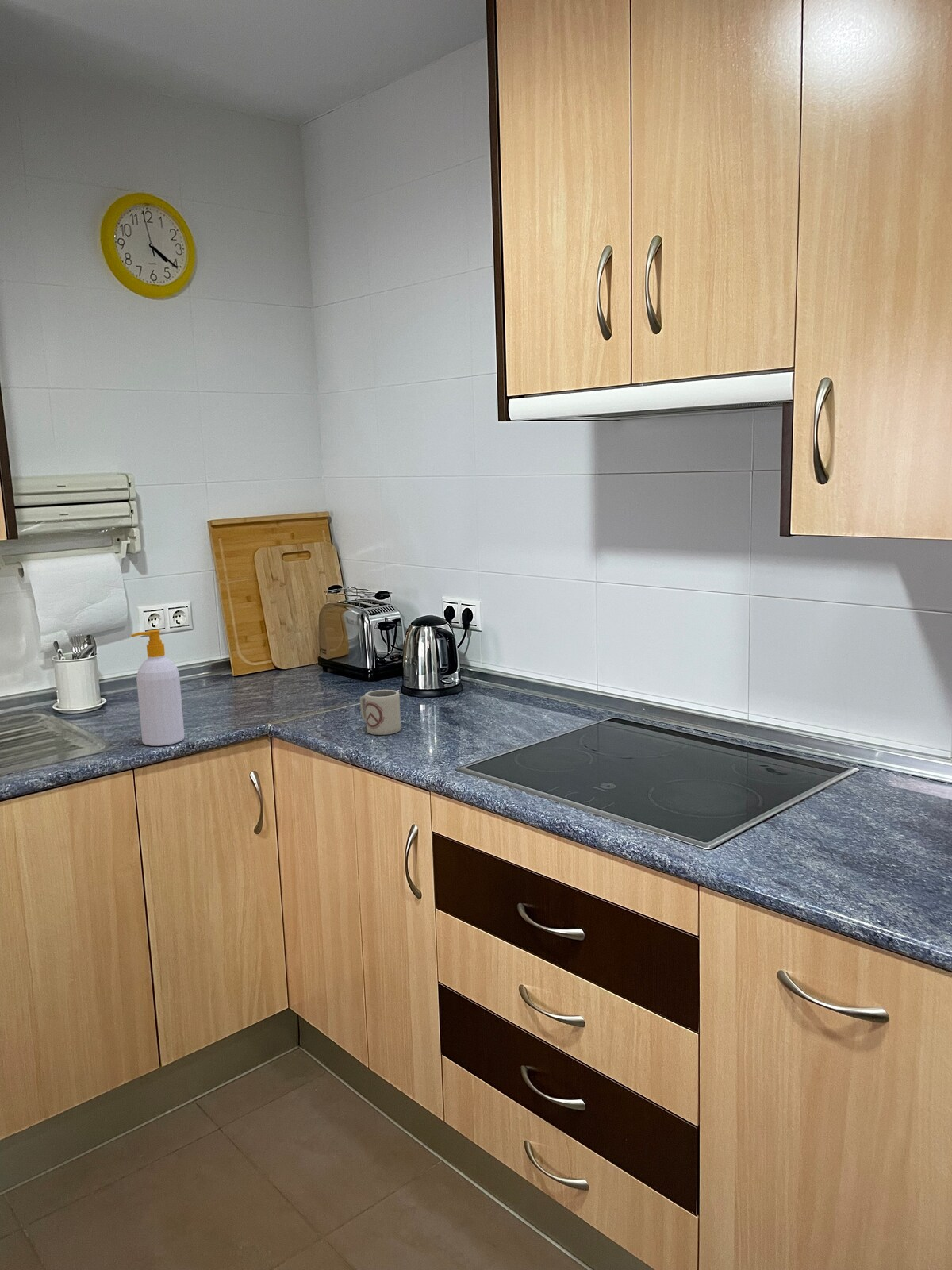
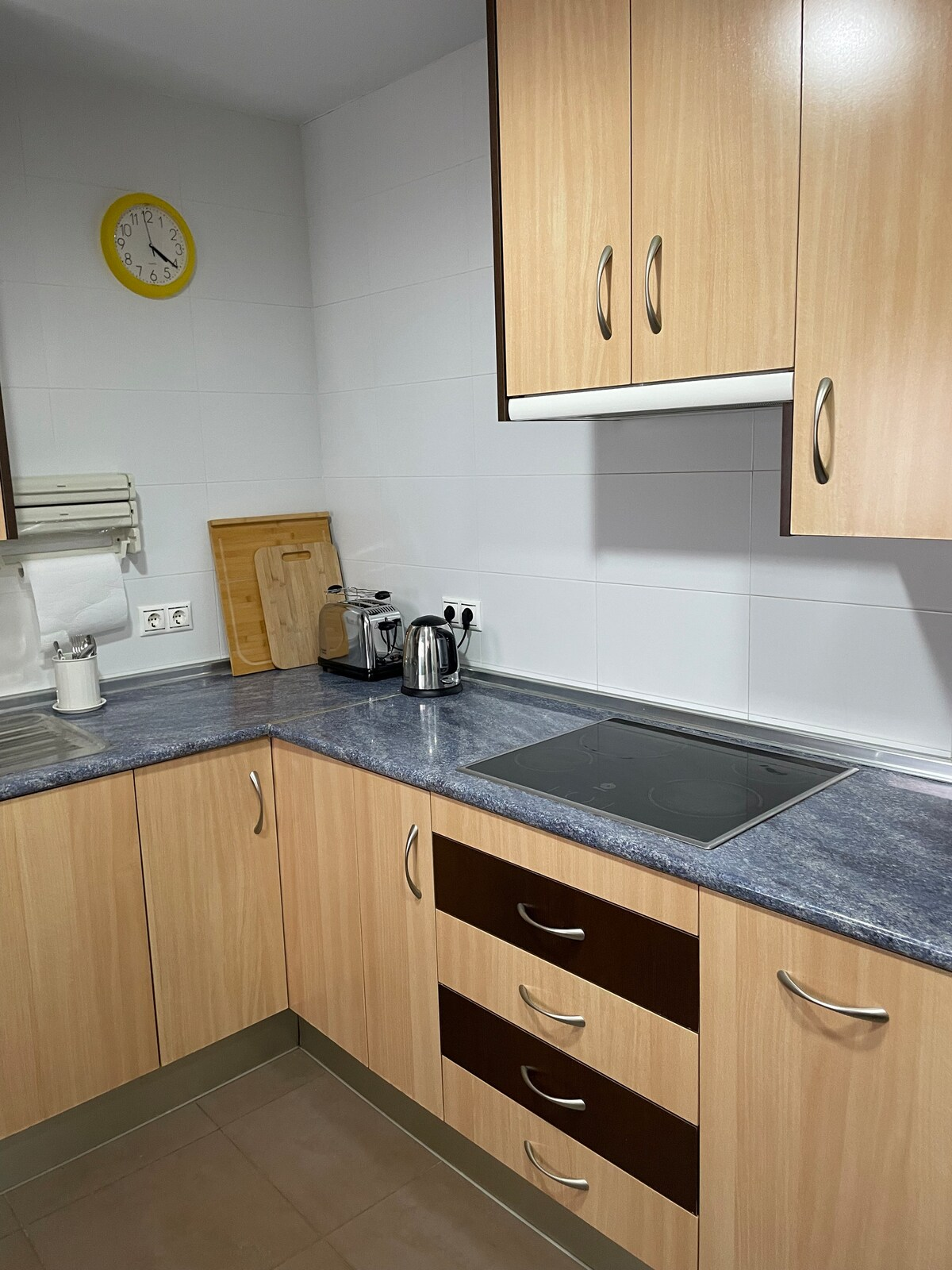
- soap bottle (157, 686)
- cup (378, 711)
